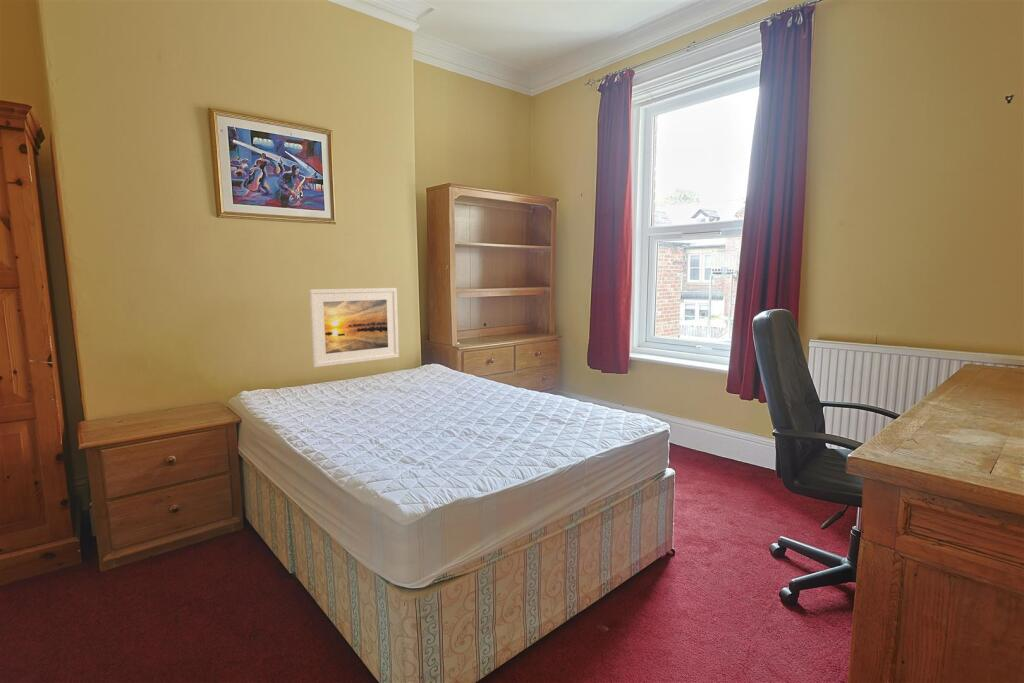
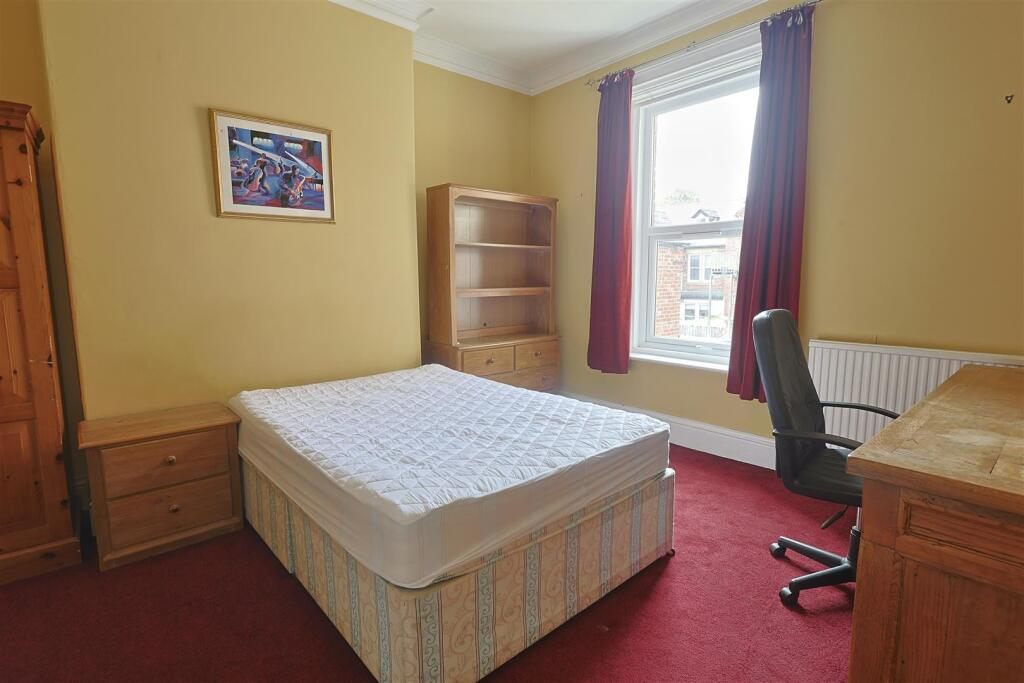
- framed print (356, 325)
